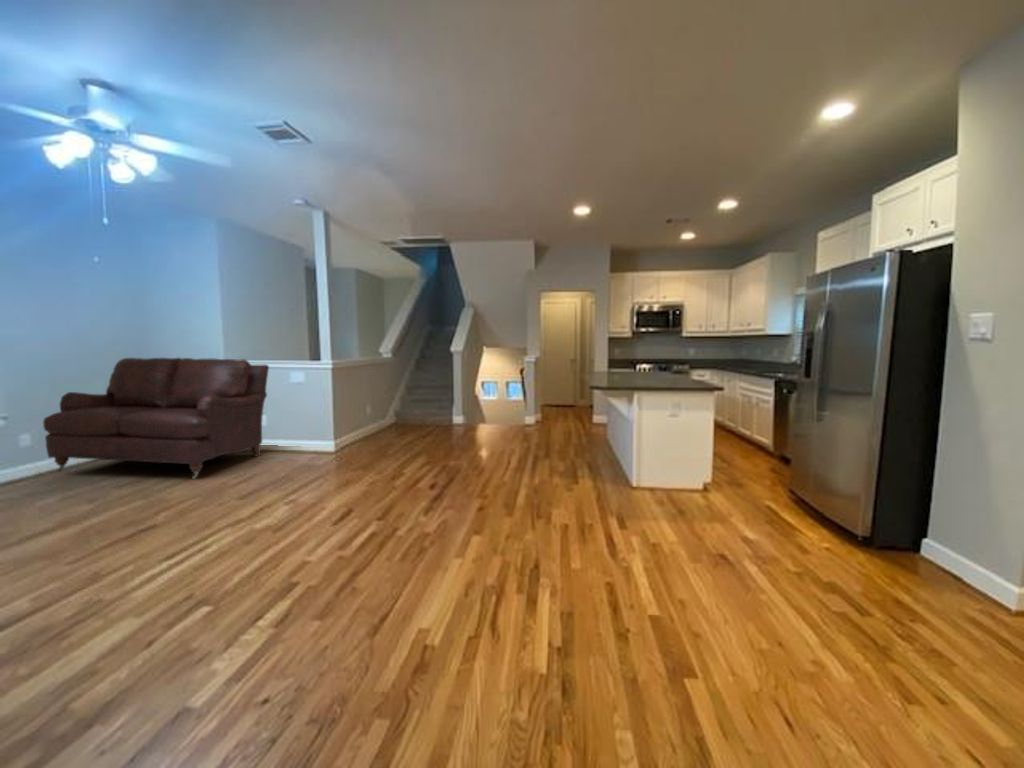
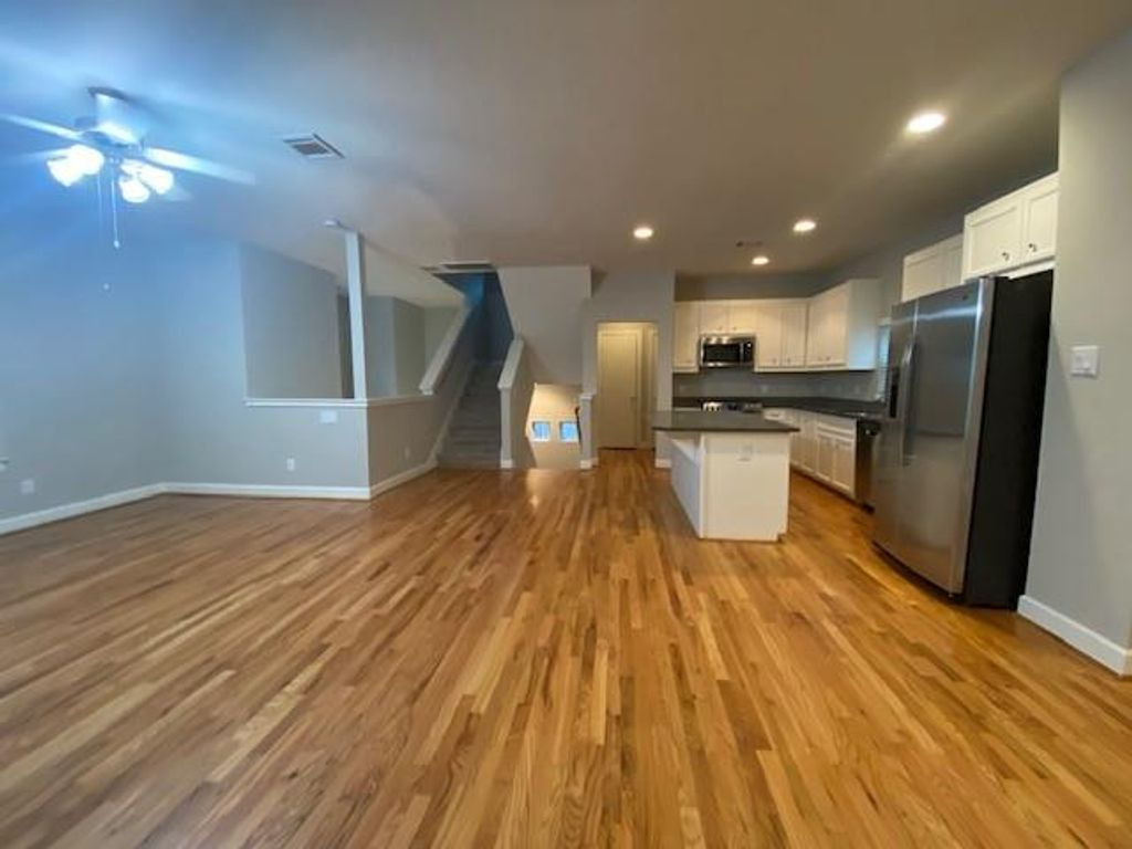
- sofa (168, 410)
